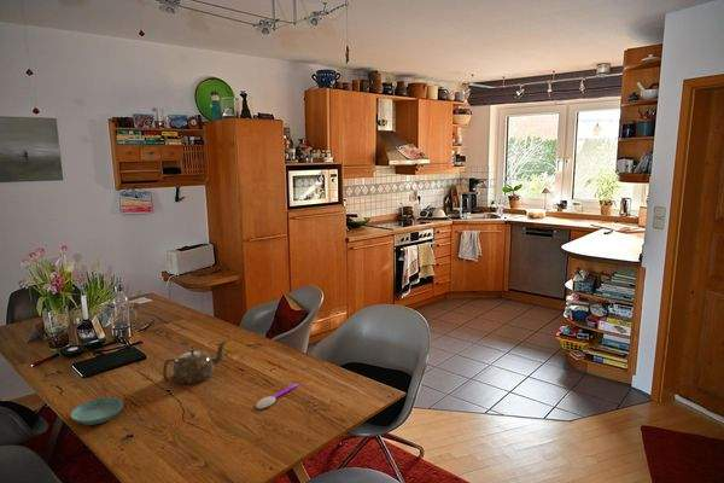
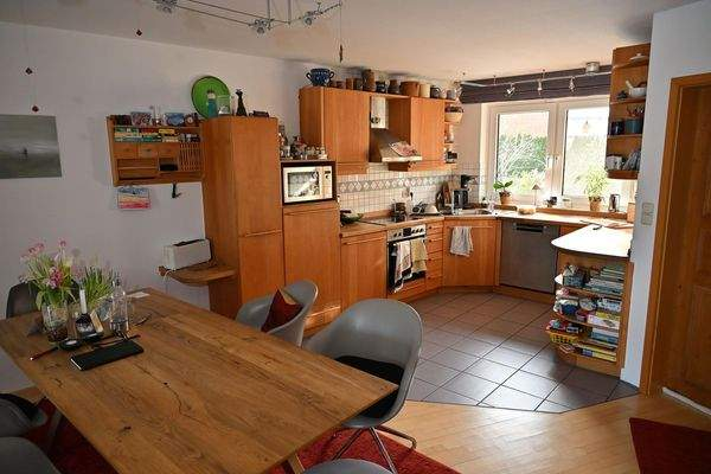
- spoon (278, 394)
- saucer (98, 412)
- teapot (195, 361)
